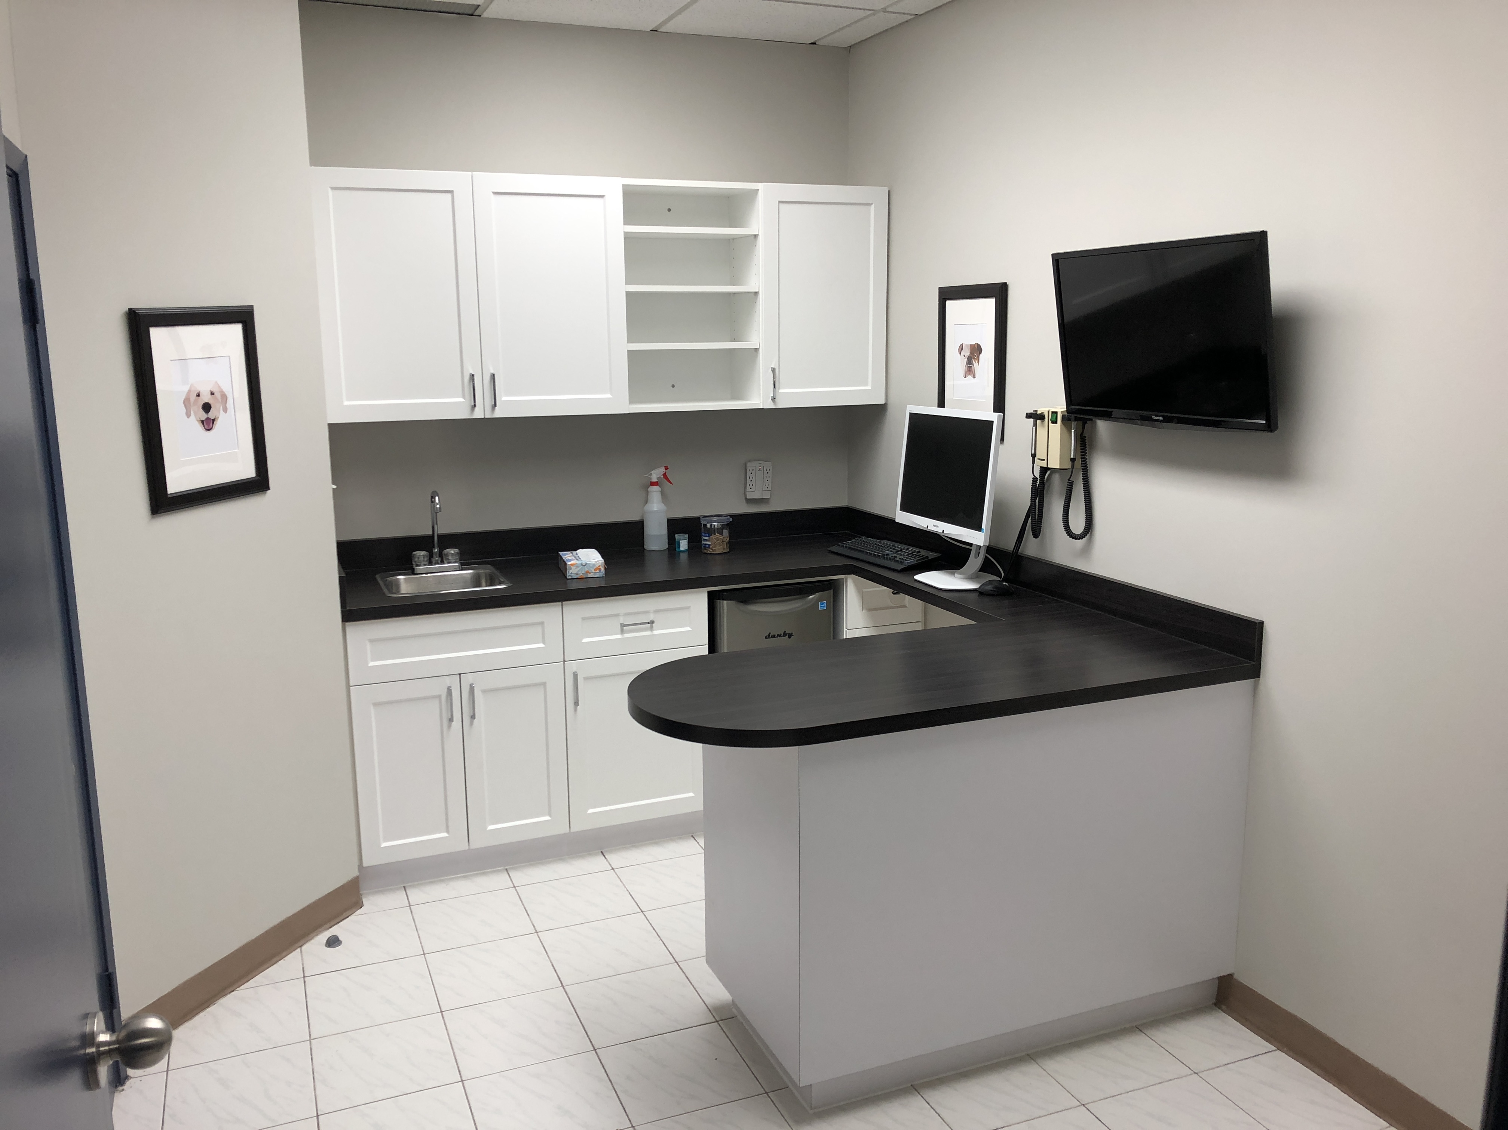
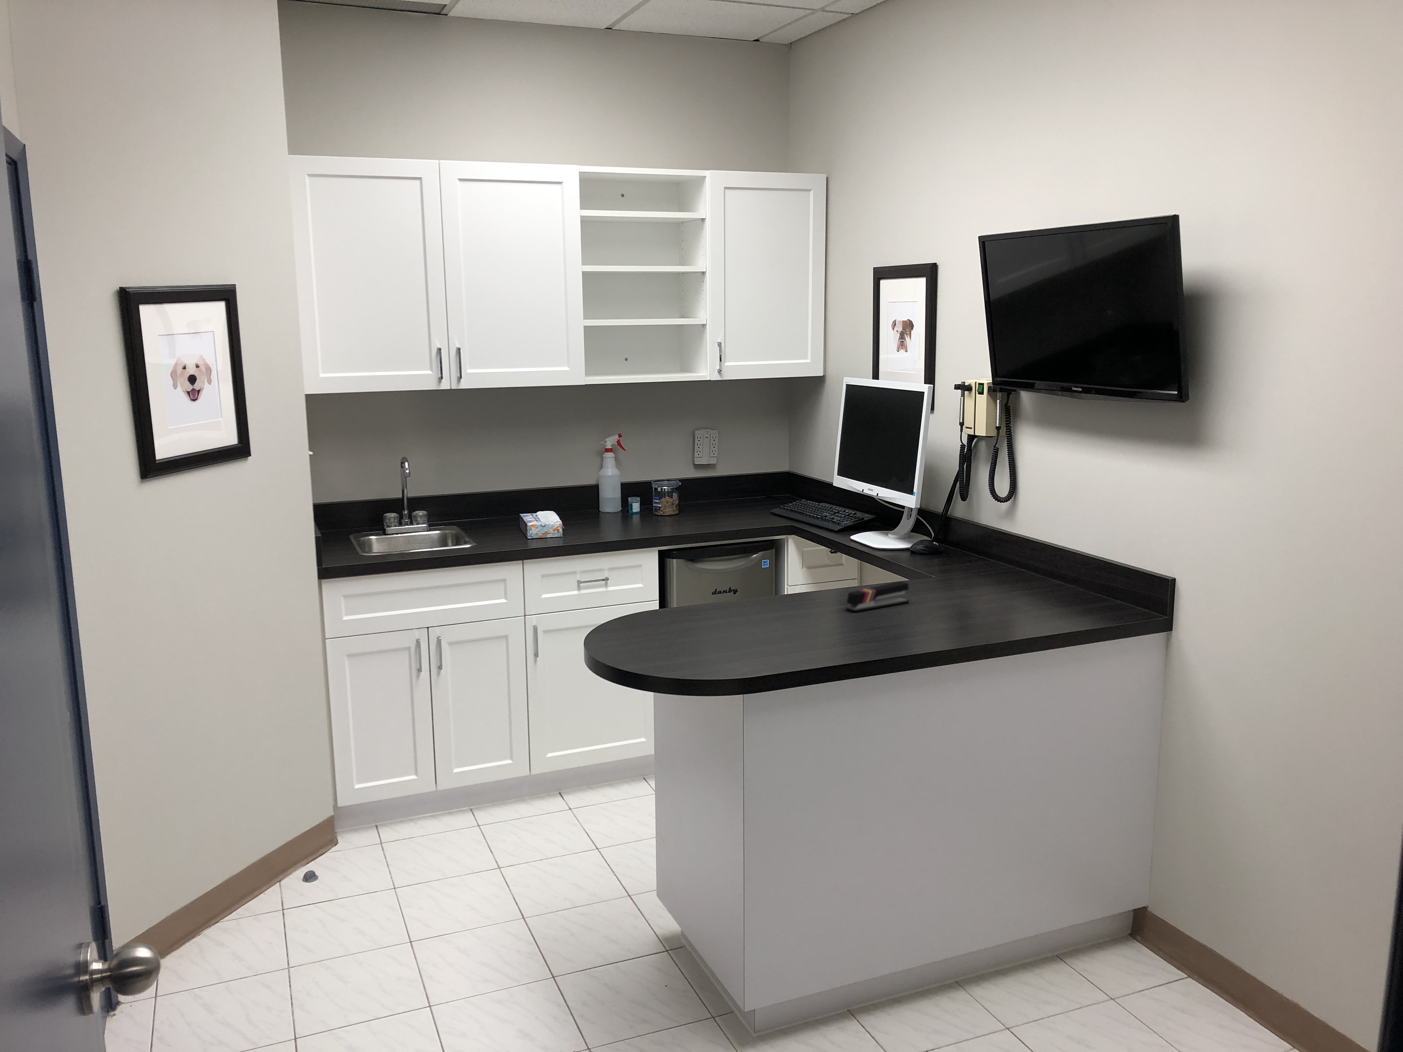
+ stapler (878, 596)
